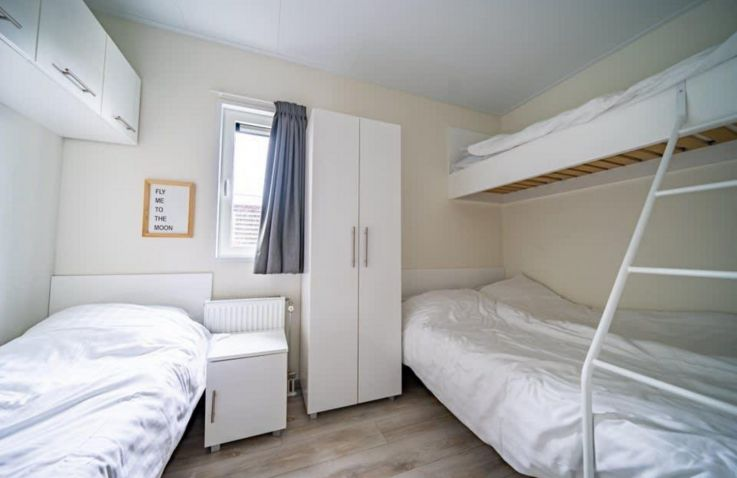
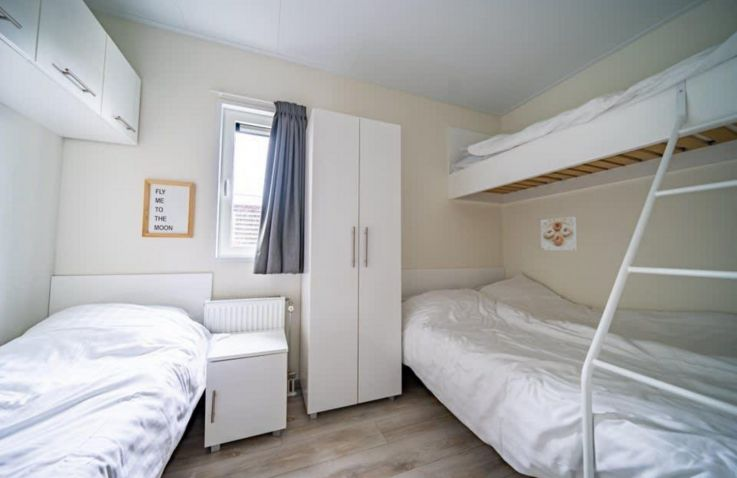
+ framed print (557, 234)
